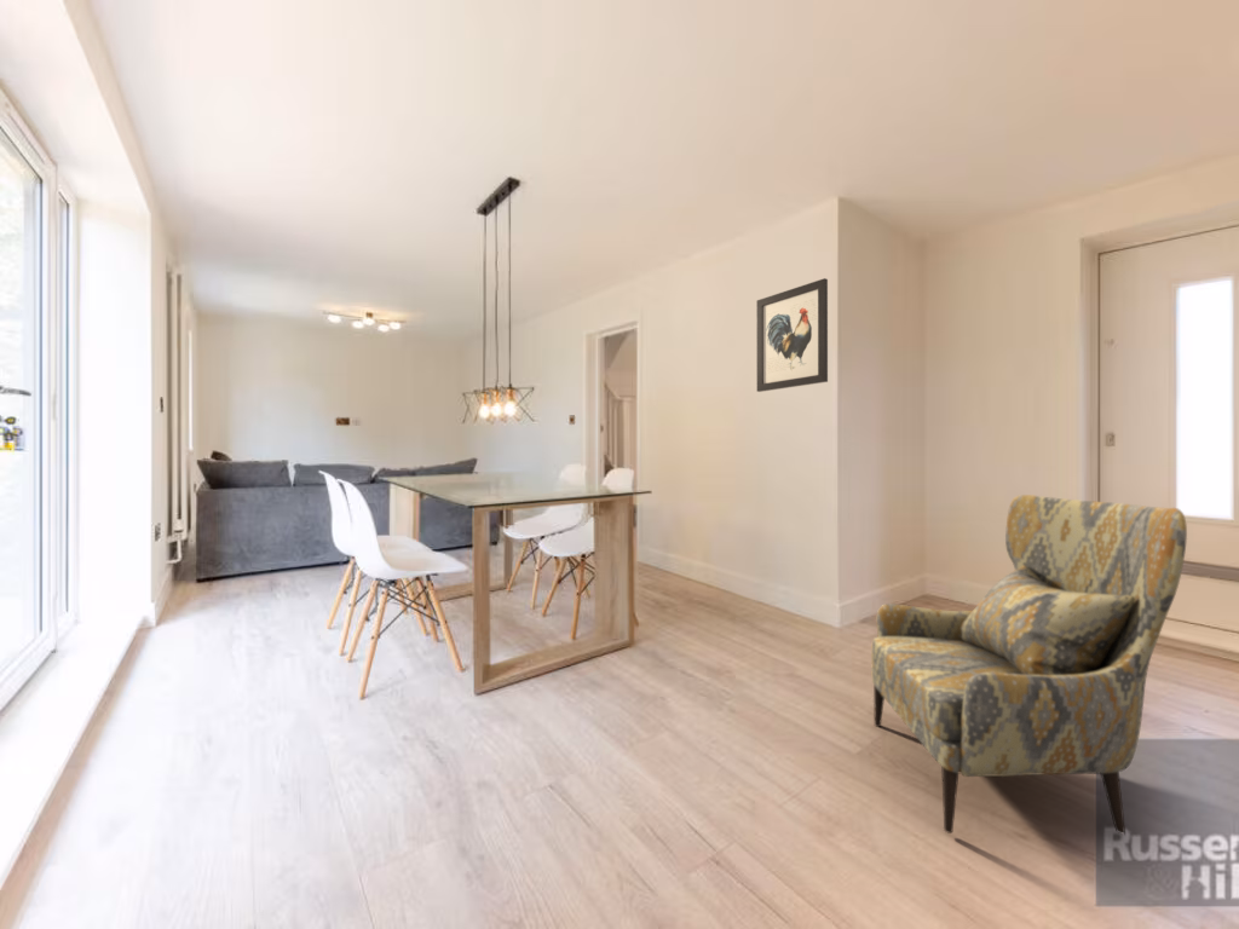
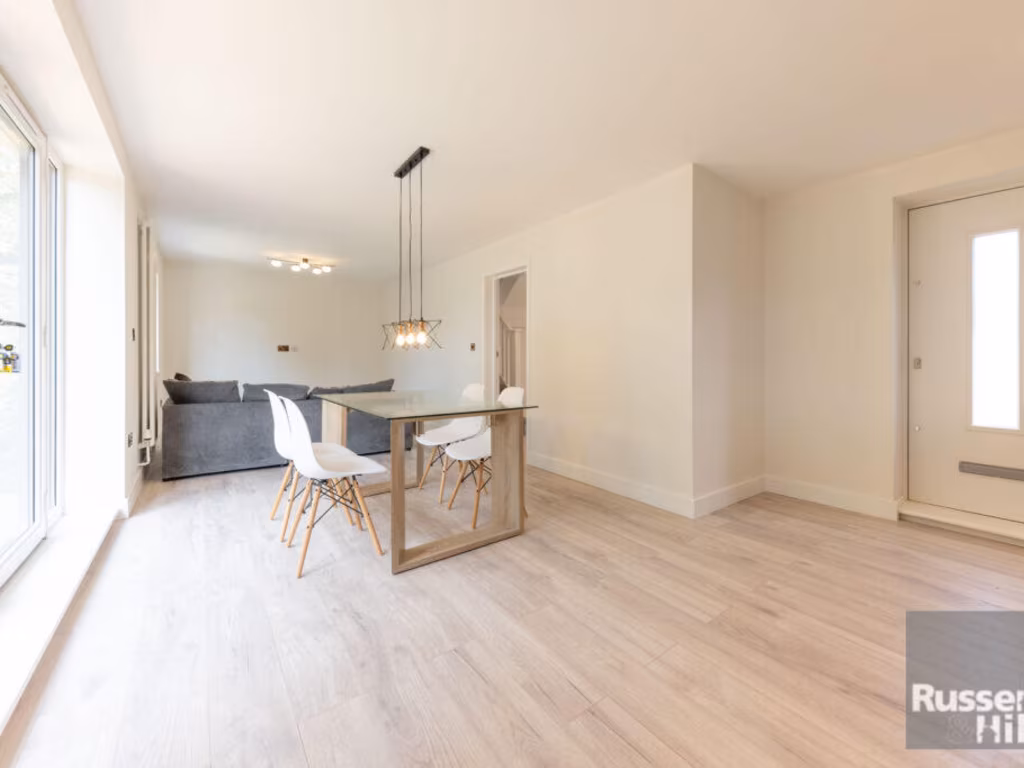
- wall art (789, 339)
- armchair (1008, 639)
